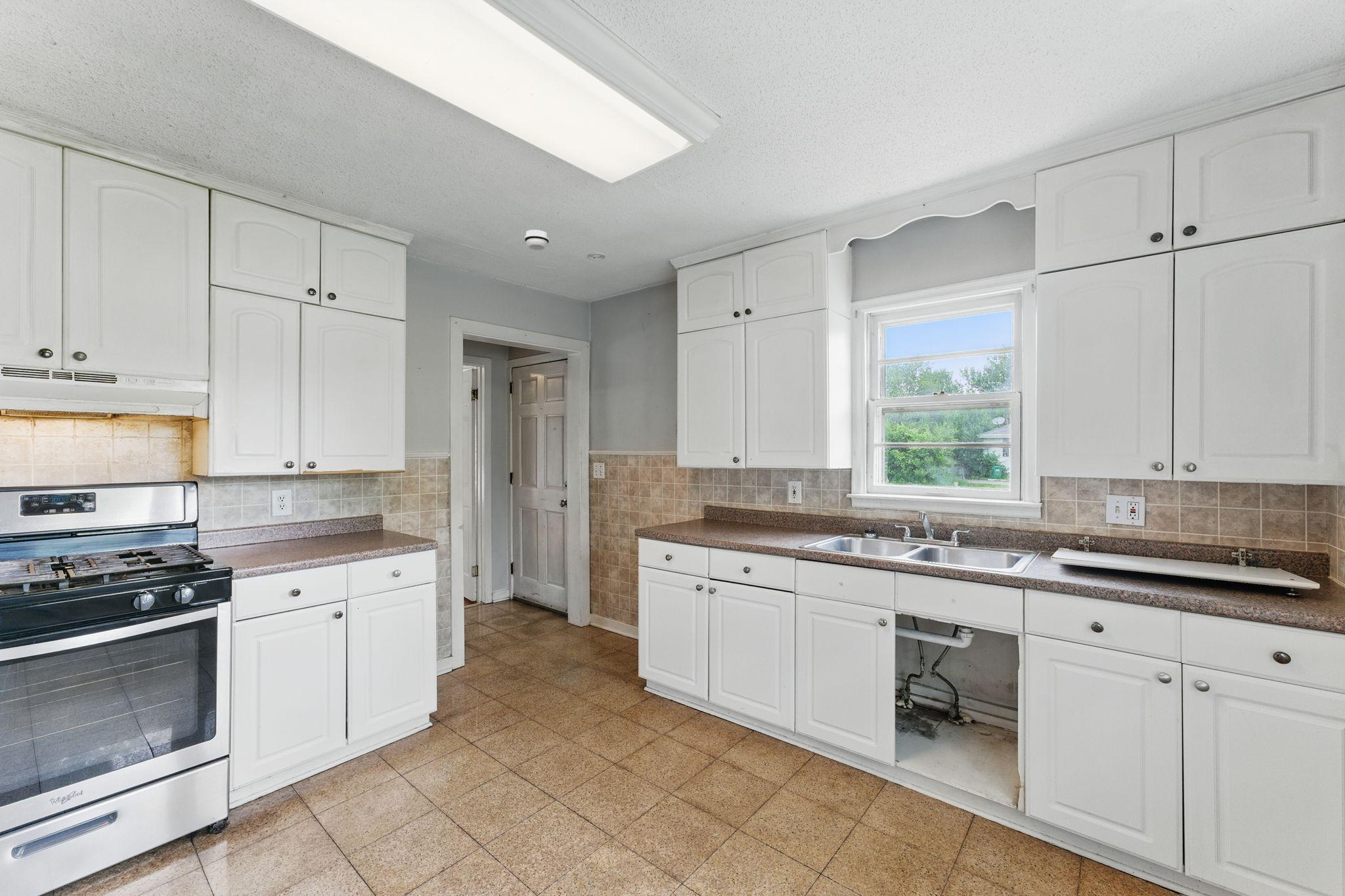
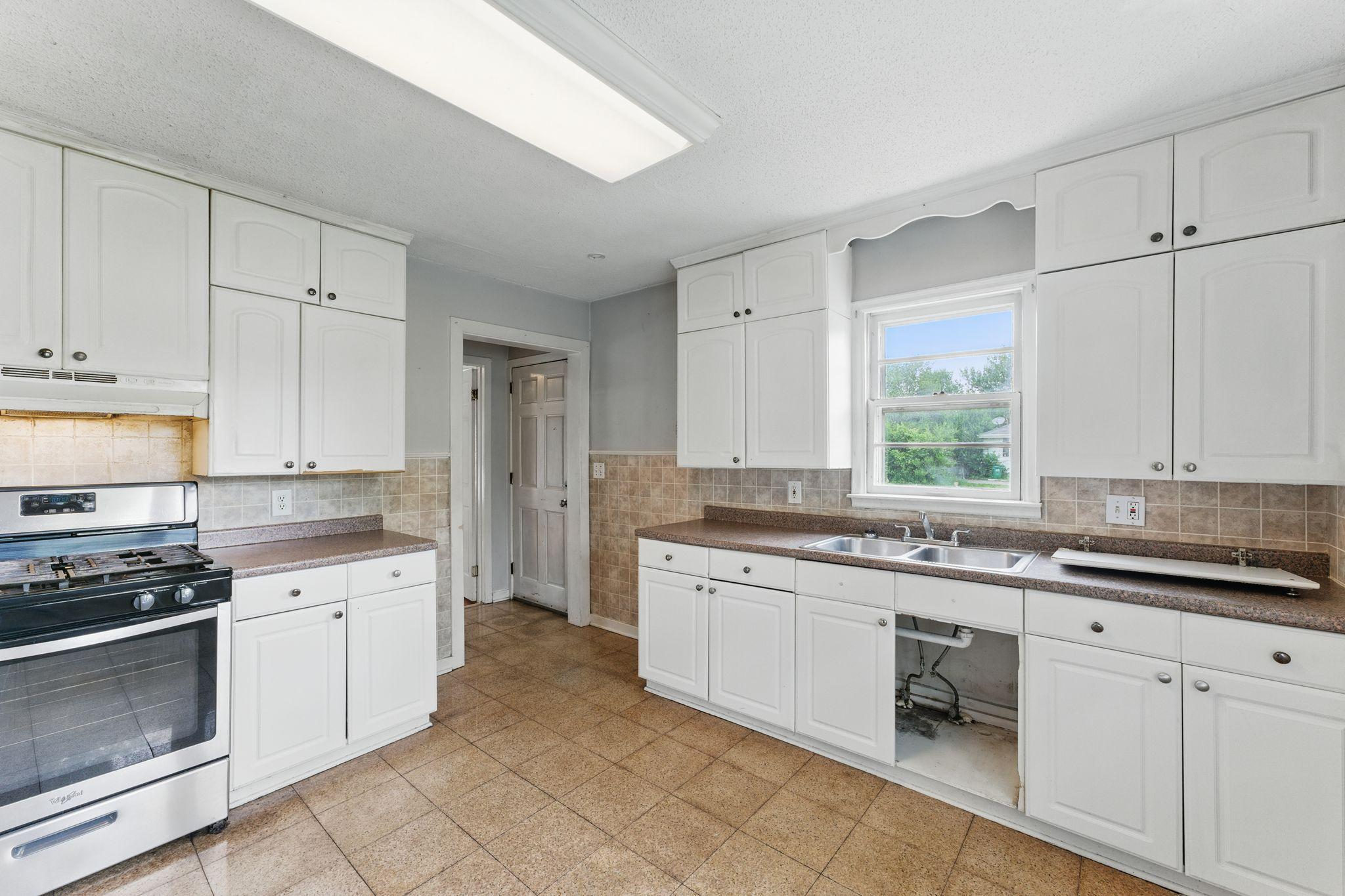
- smoke detector (537, 240)
